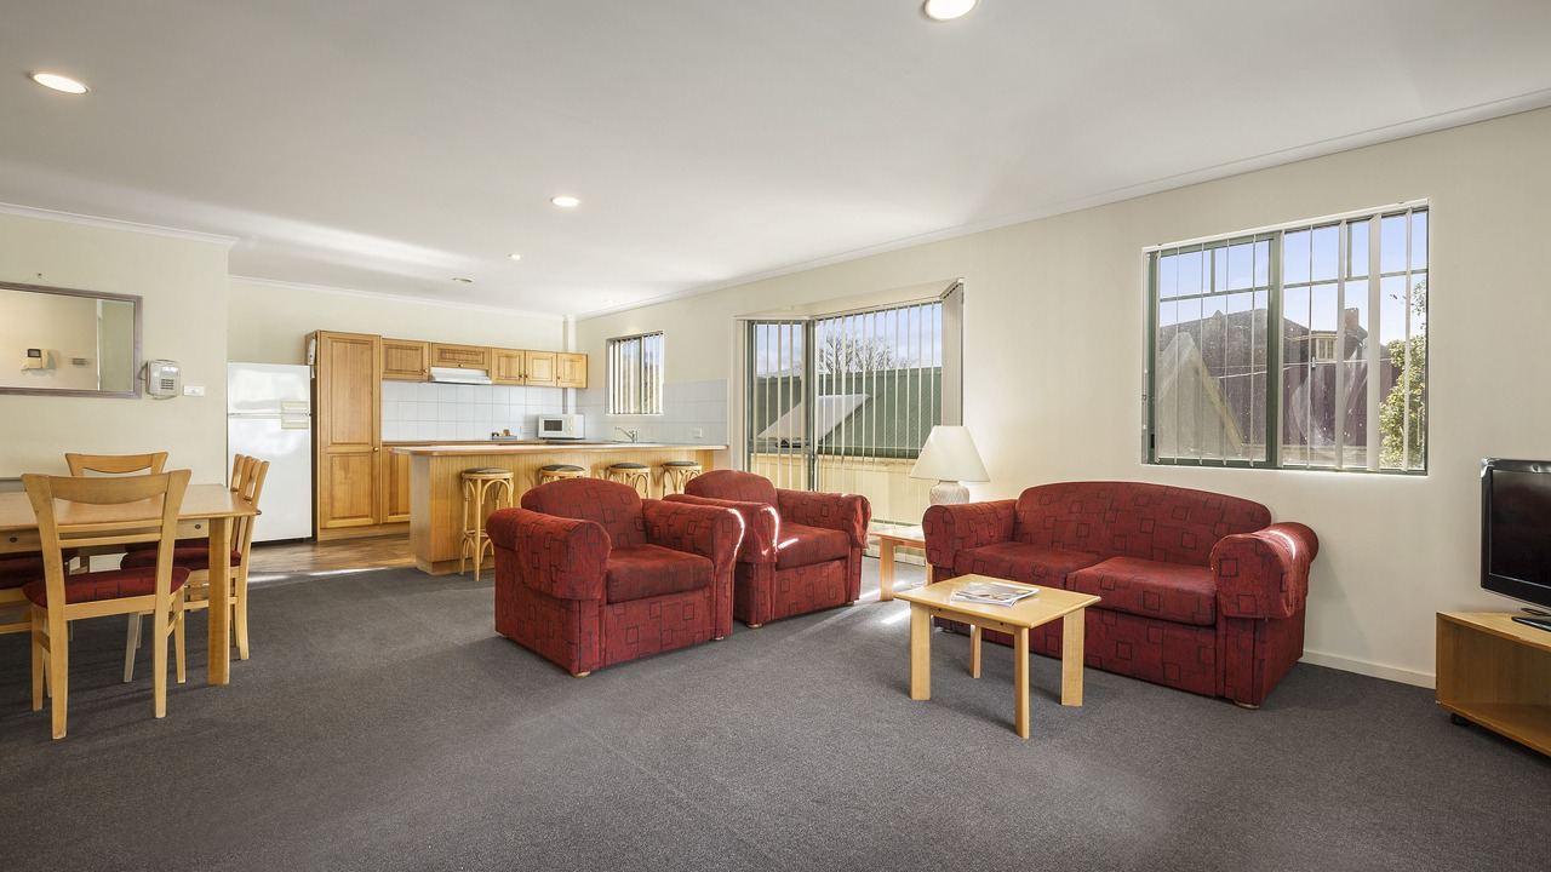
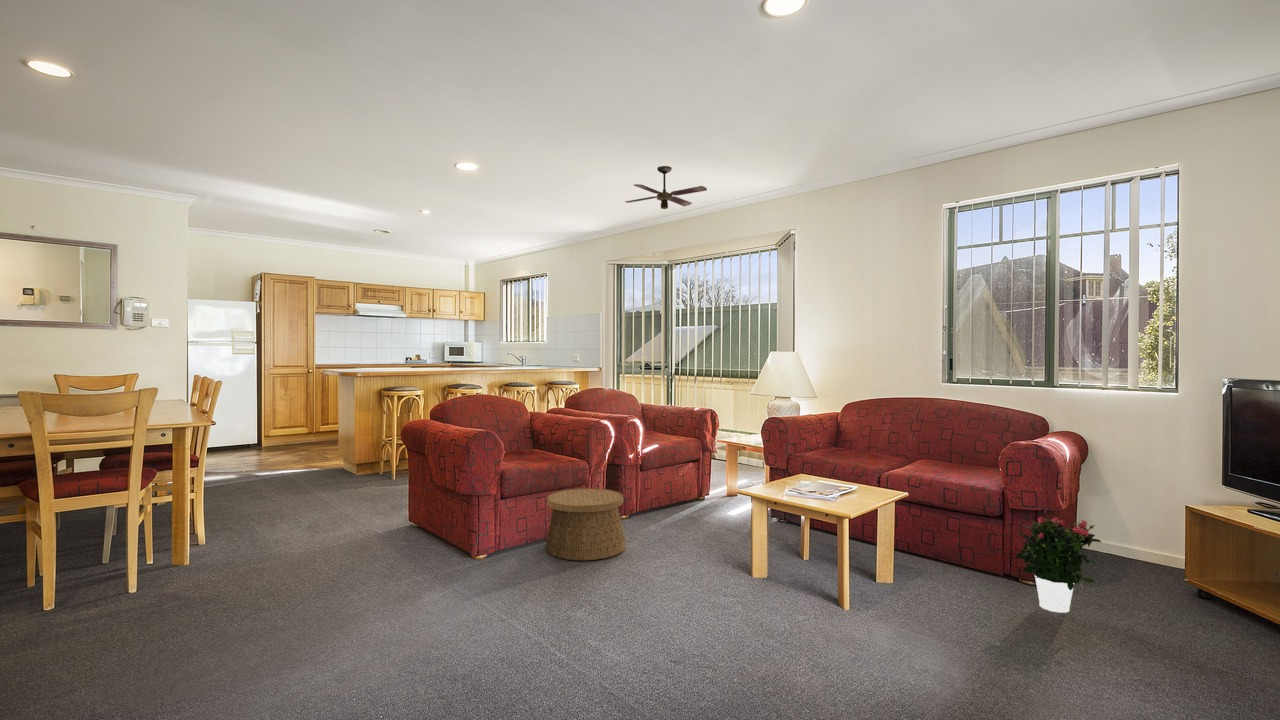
+ basket (585, 521)
+ ceiling fan (664, 188)
+ potted flower (1057, 562)
